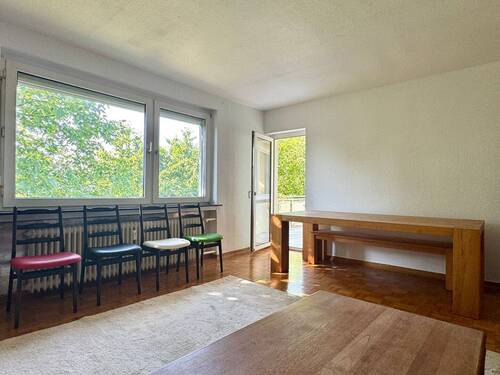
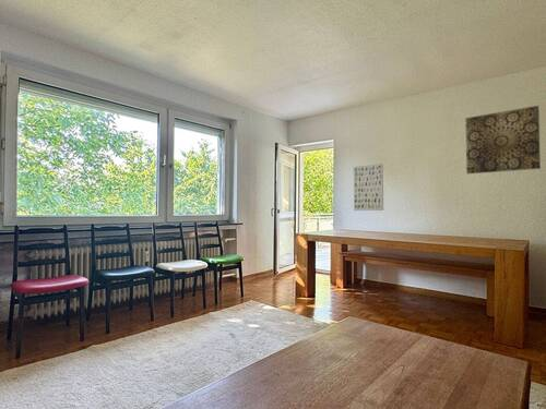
+ wall art (500, 142)
+ wall art (368, 188)
